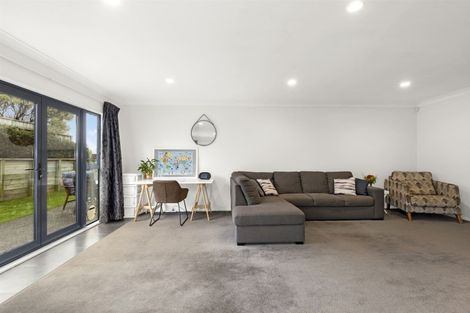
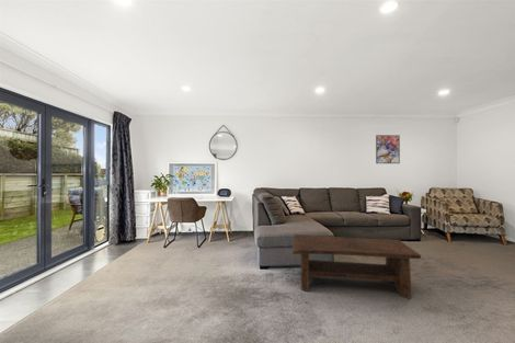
+ coffee table (348, 263)
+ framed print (387, 149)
